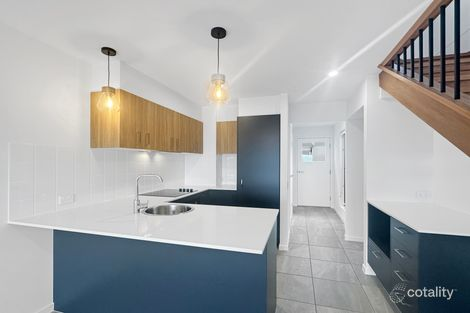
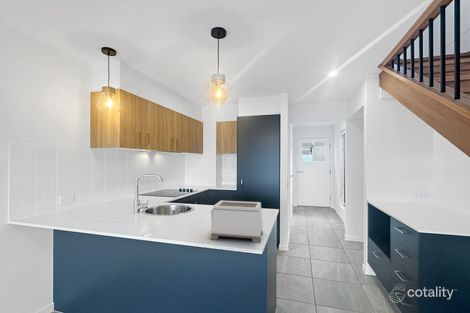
+ toaster (235, 219)
